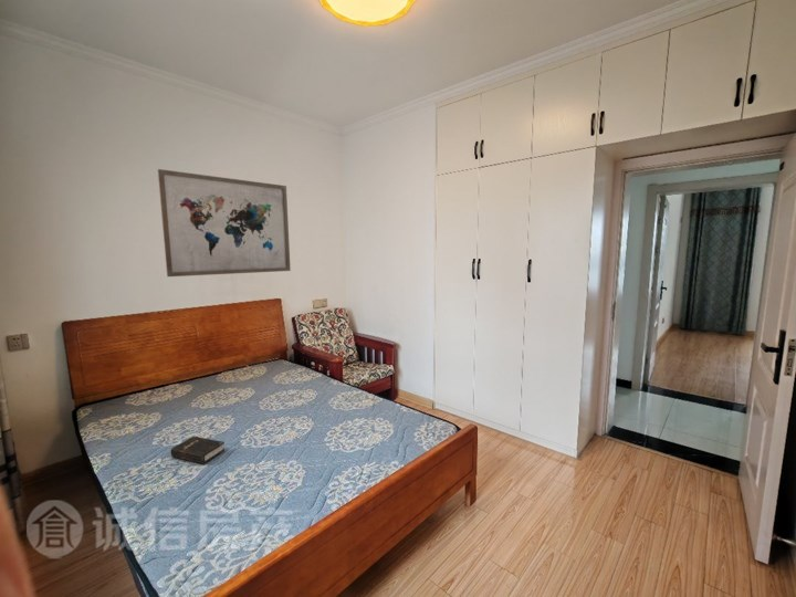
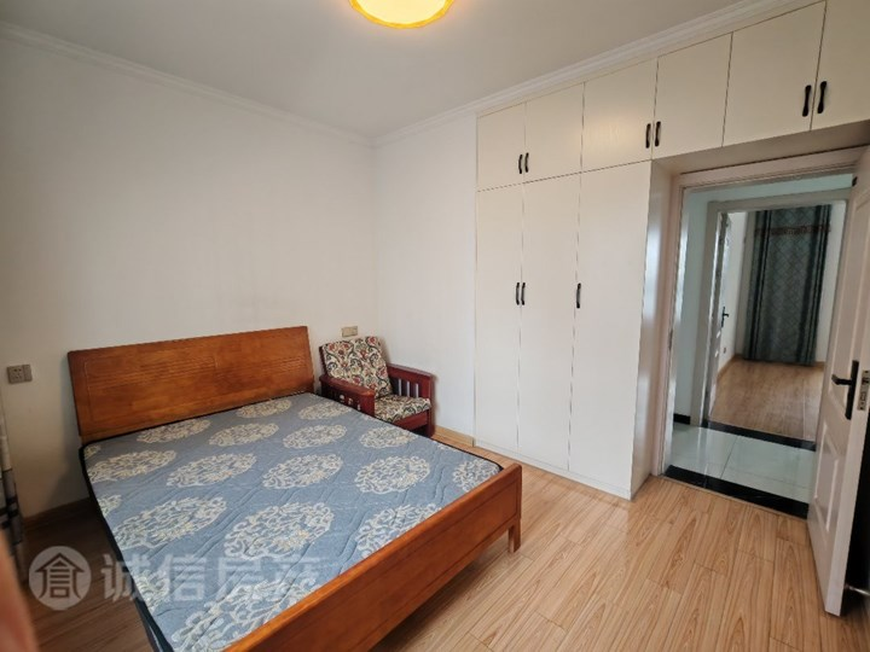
- wall art (232, 227)
- hardback book (198, 449)
